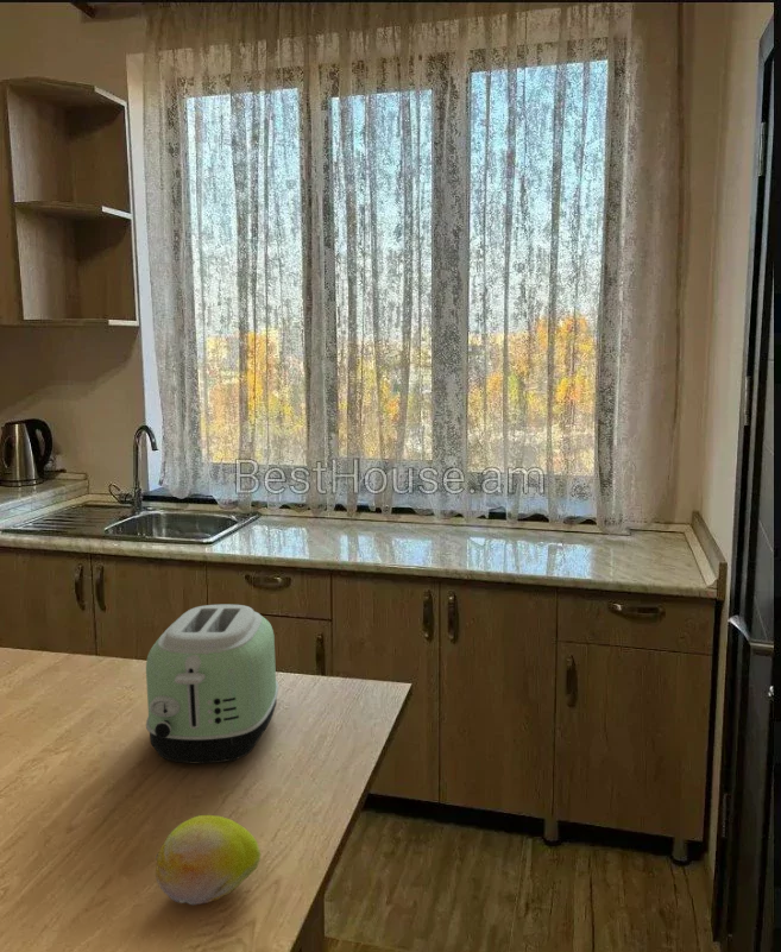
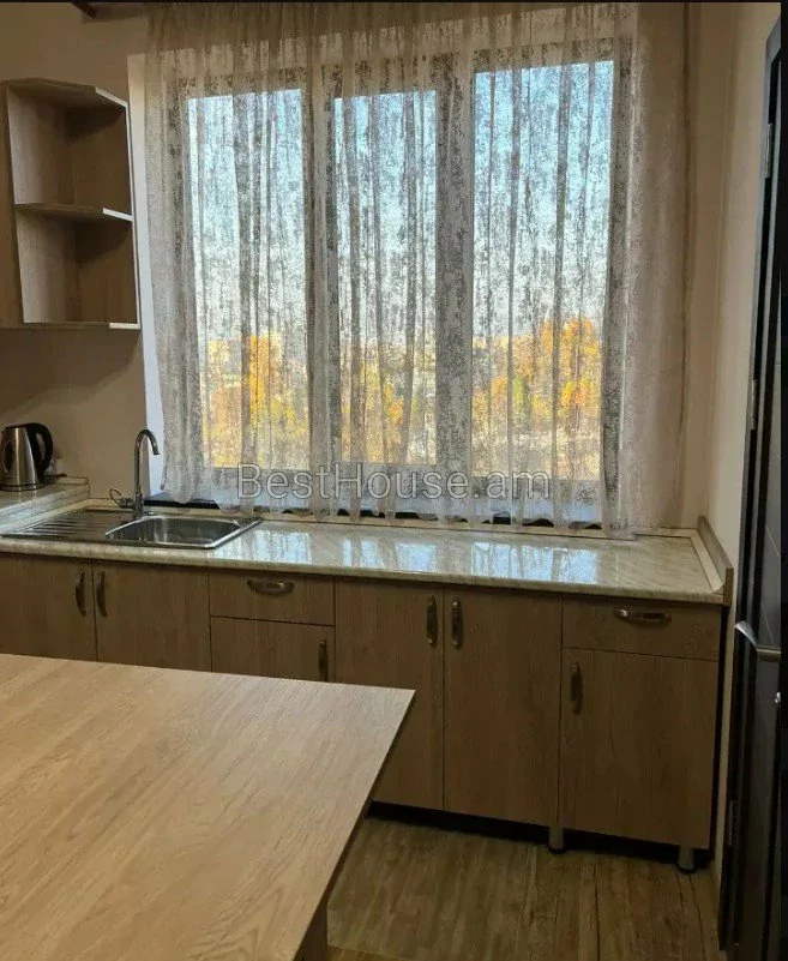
- toaster (213, 679)
- fruit (207, 855)
